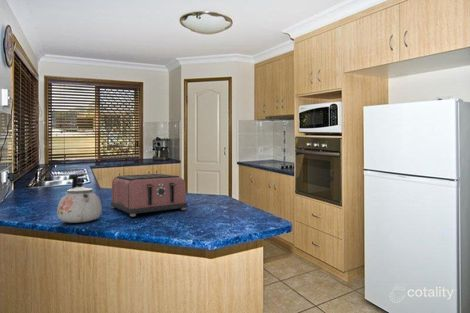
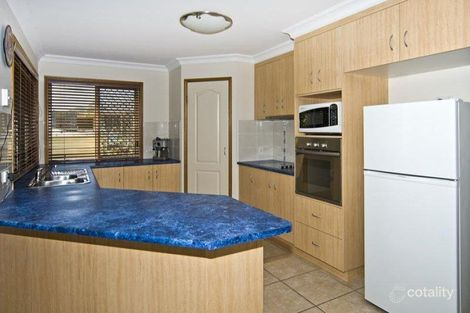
- toaster (149, 192)
- kettle (80, 197)
